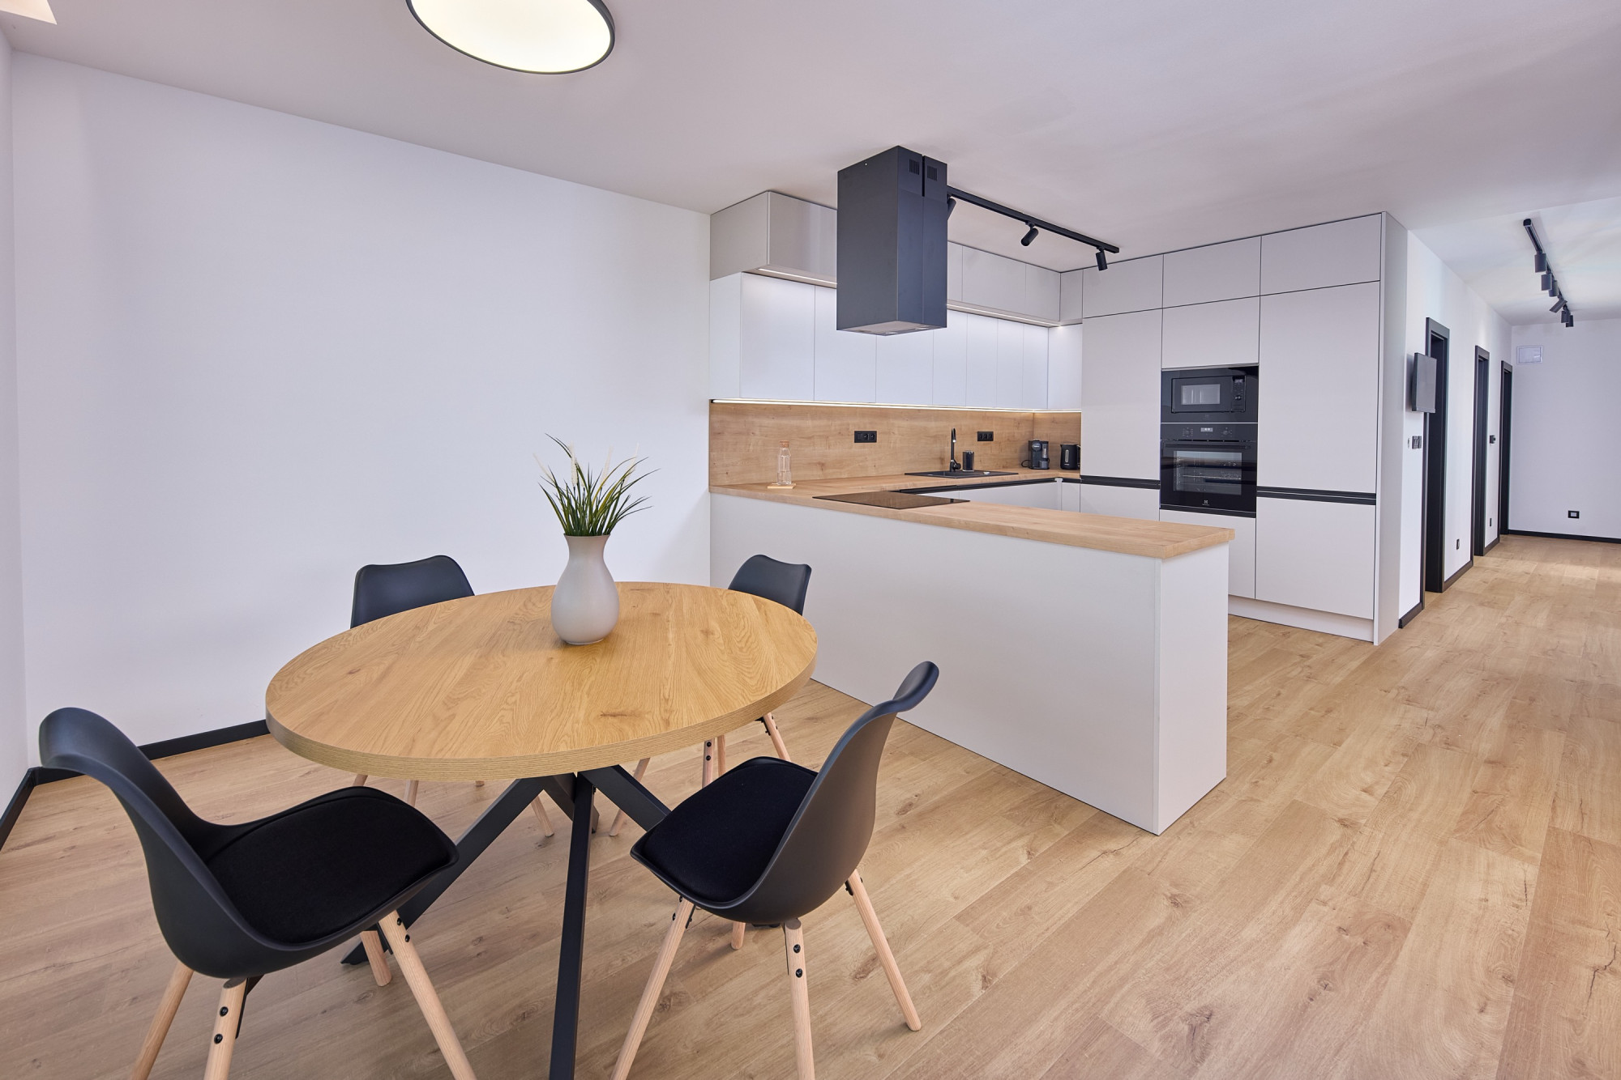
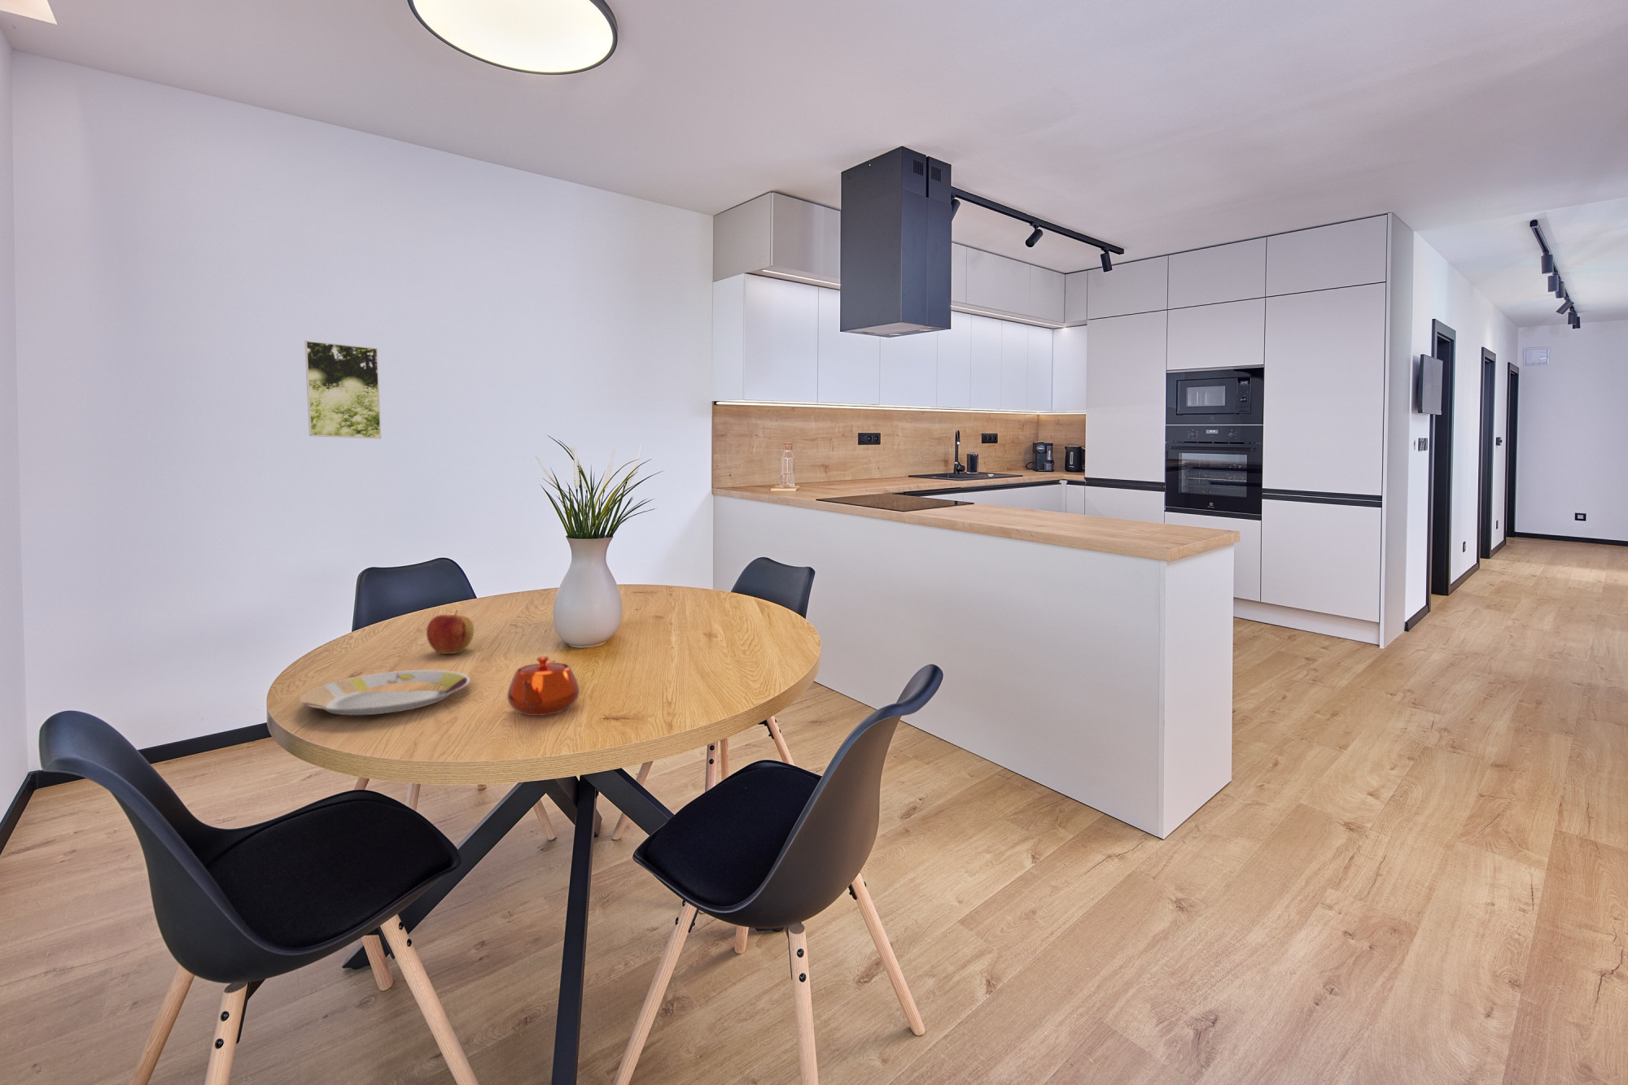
+ apple (451, 631)
+ plate (389, 693)
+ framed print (344, 391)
+ teapot (543, 684)
